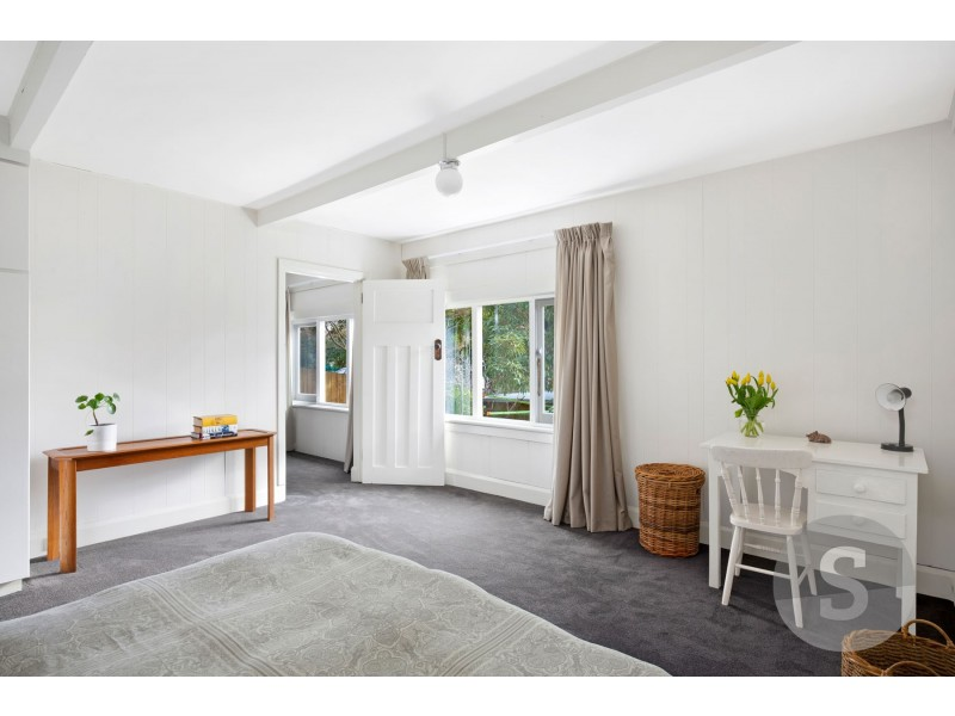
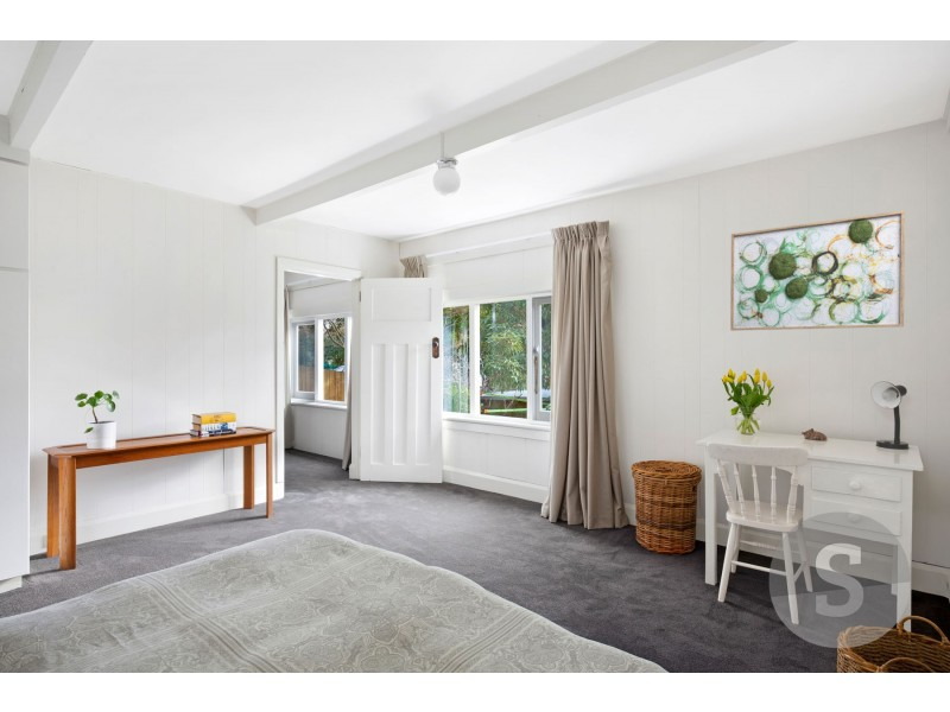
+ wall art (809, 275)
